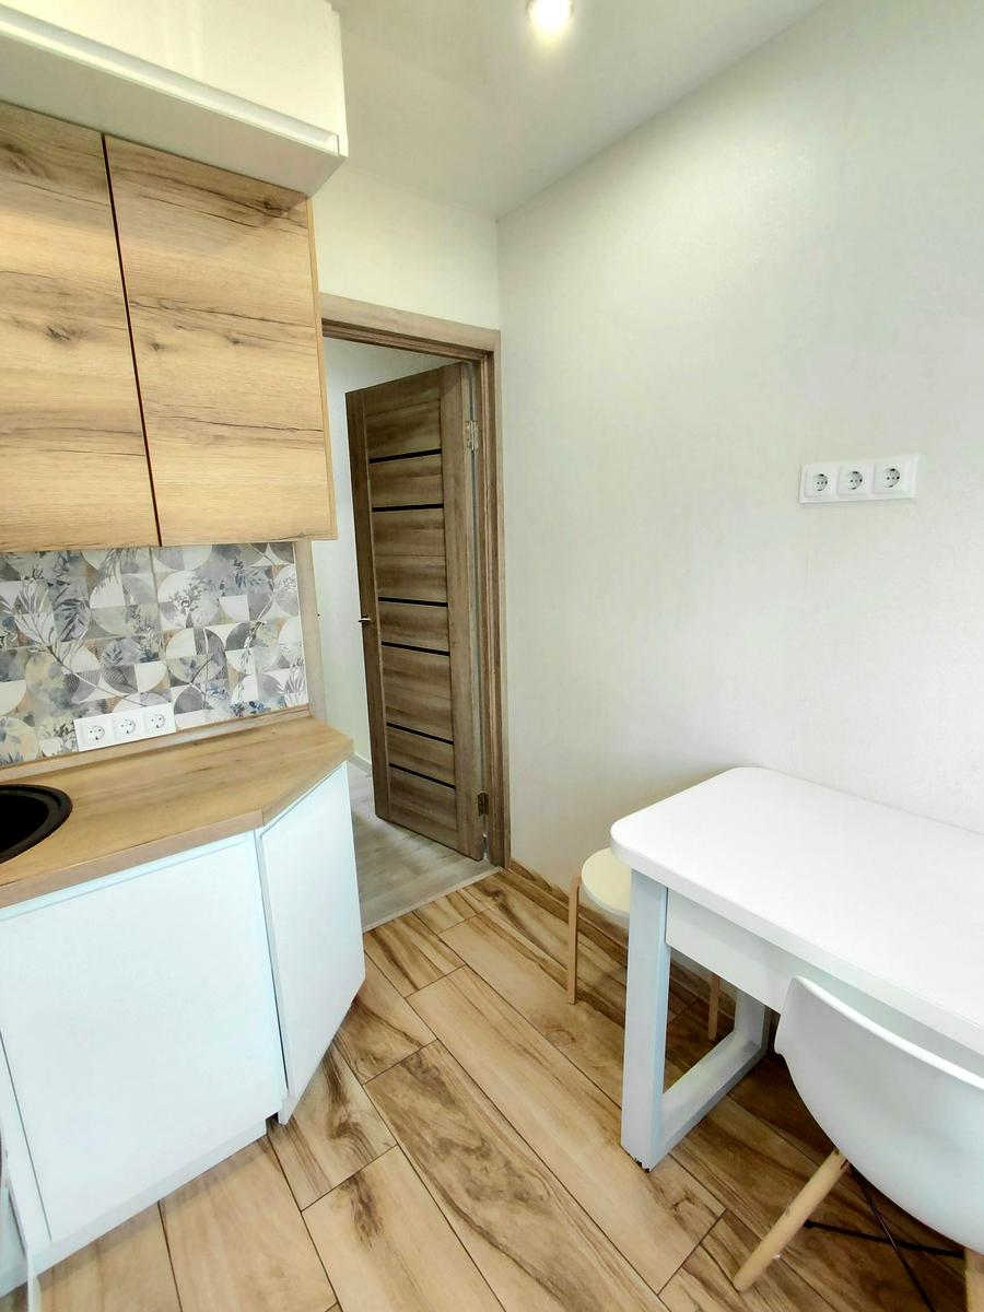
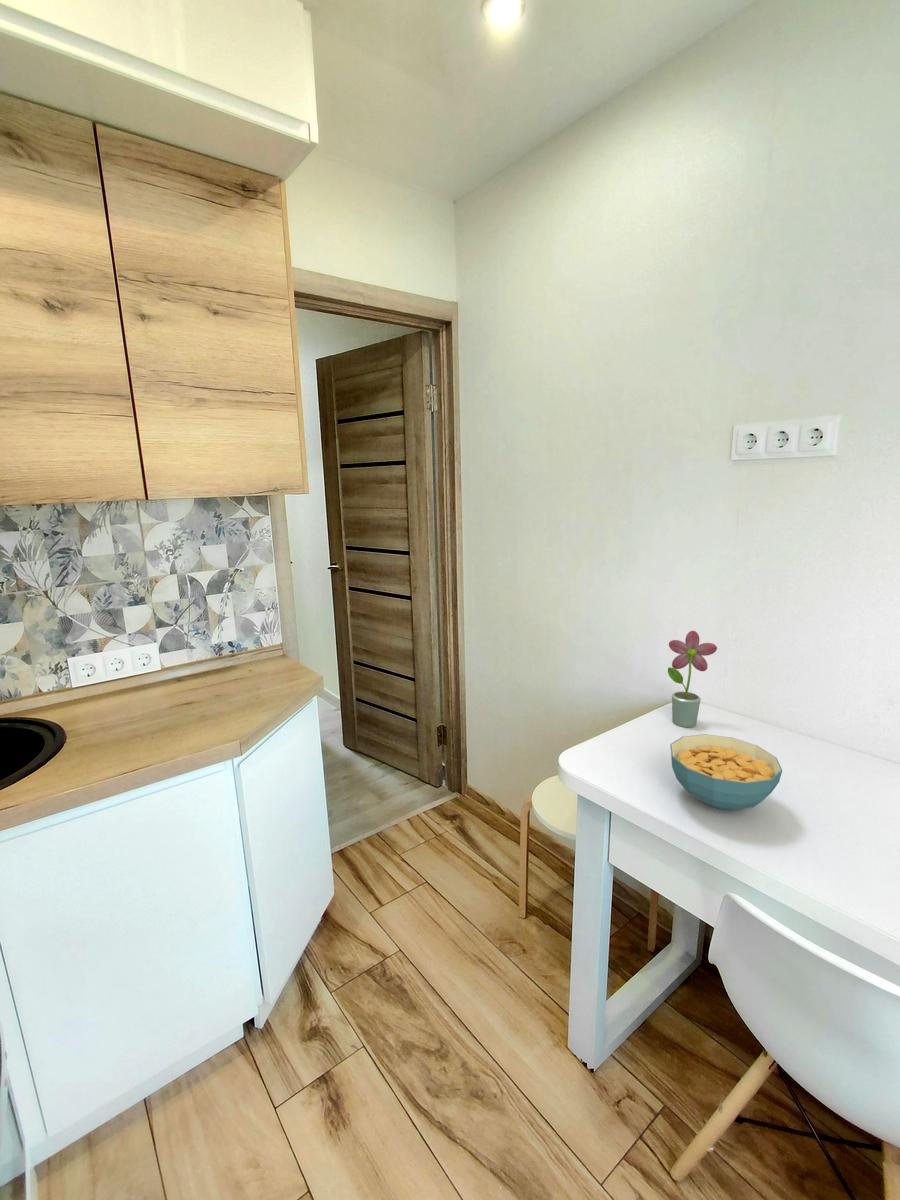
+ potted flower (689, 678)
+ cereal bowl (721, 779)
